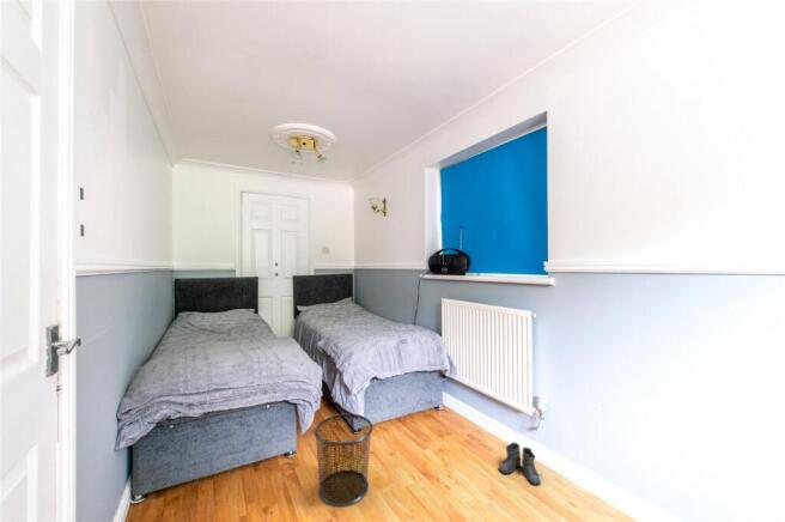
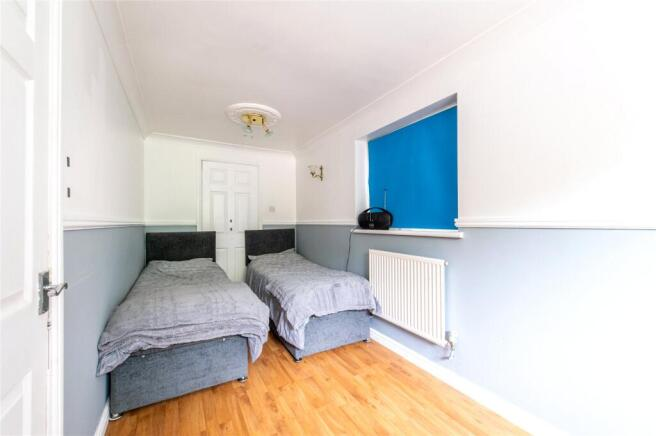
- waste bin (343, 457)
- boots (518, 460)
